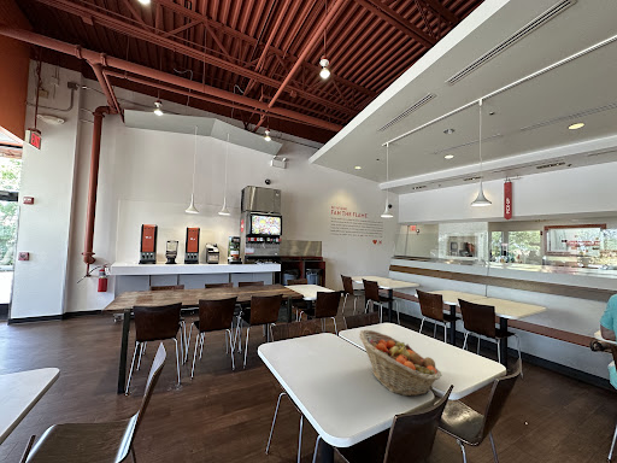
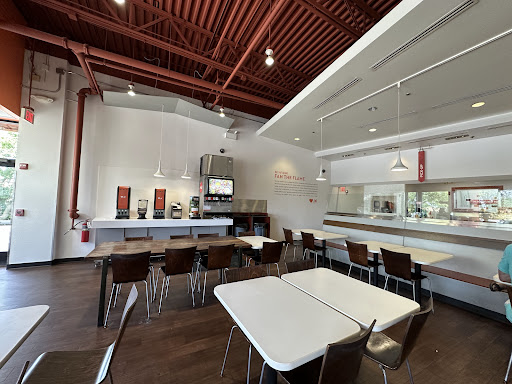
- fruit basket (395, 358)
